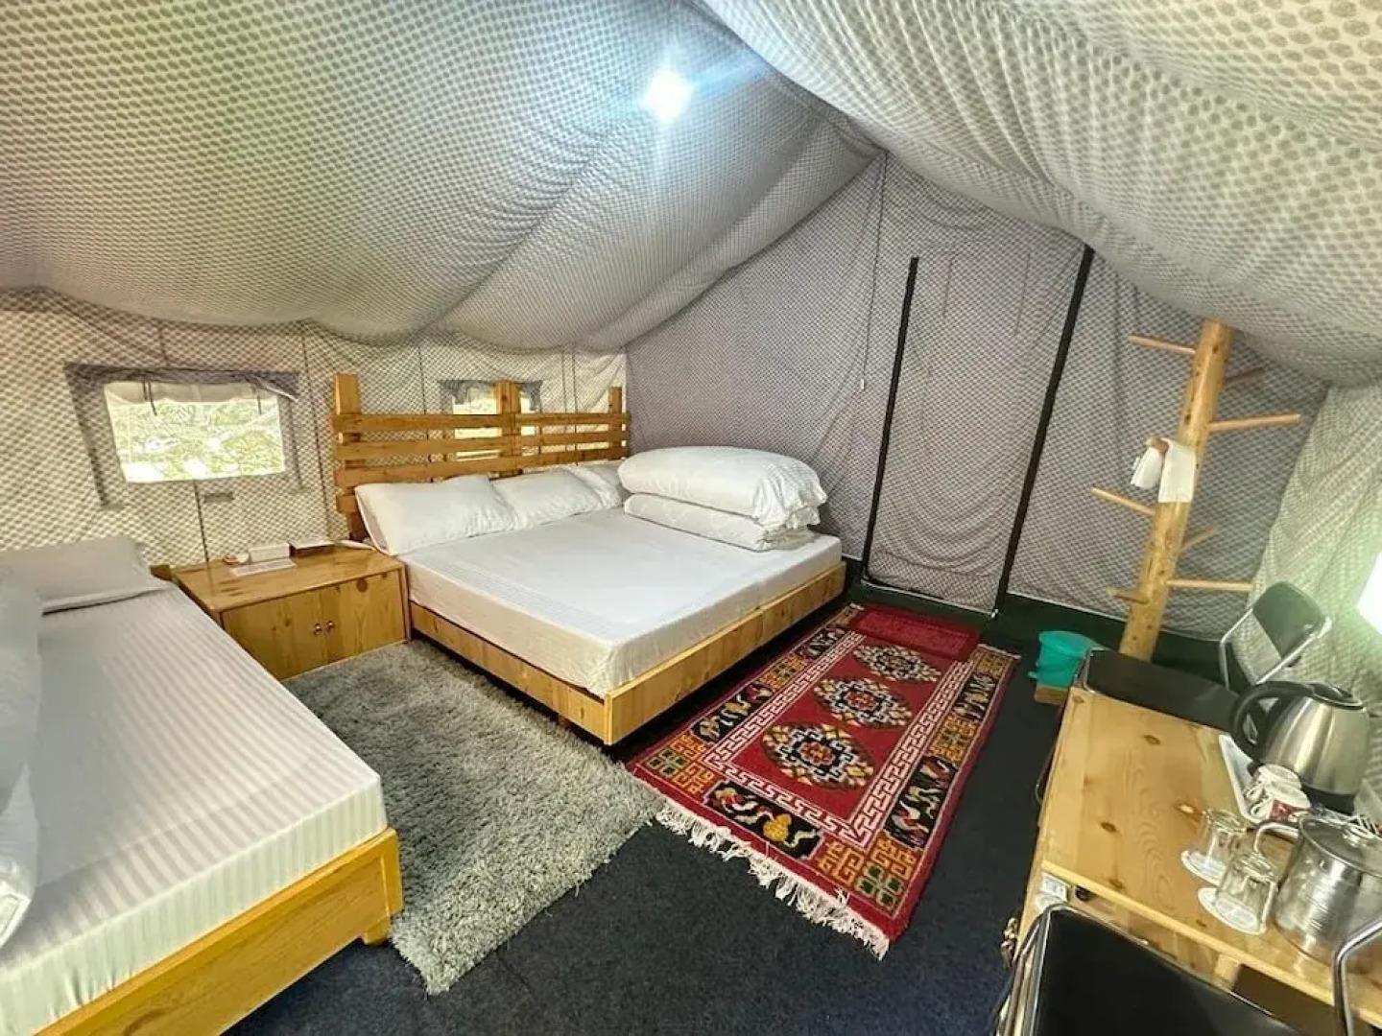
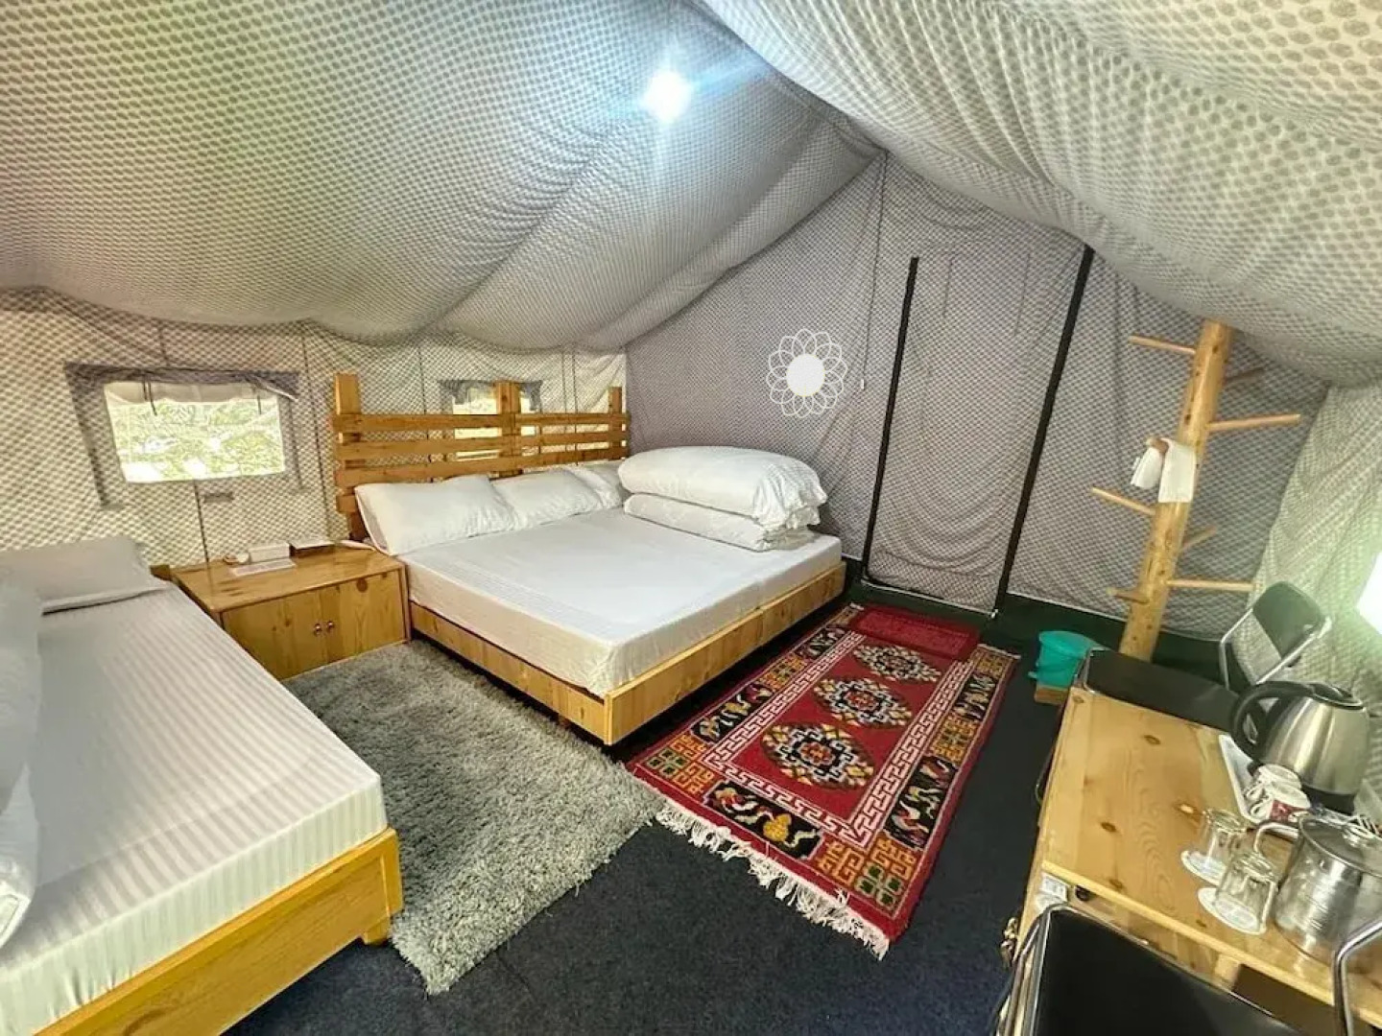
+ decorative wall piece (805, 374)
